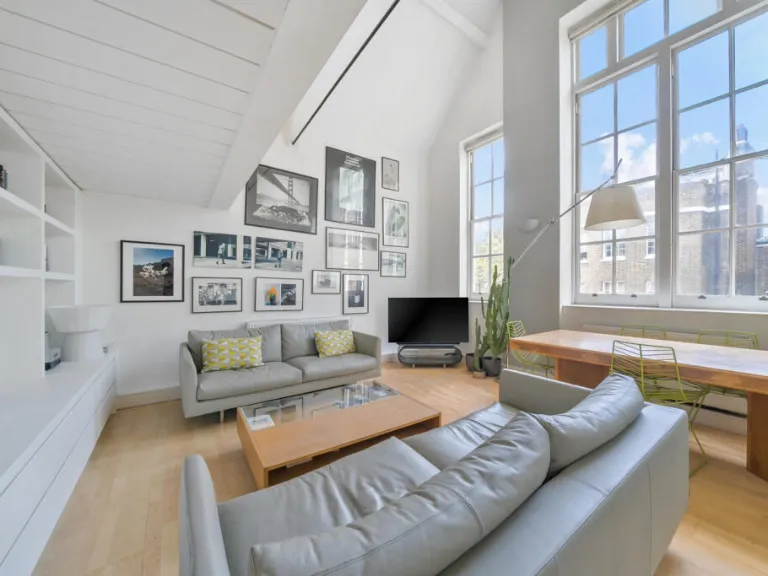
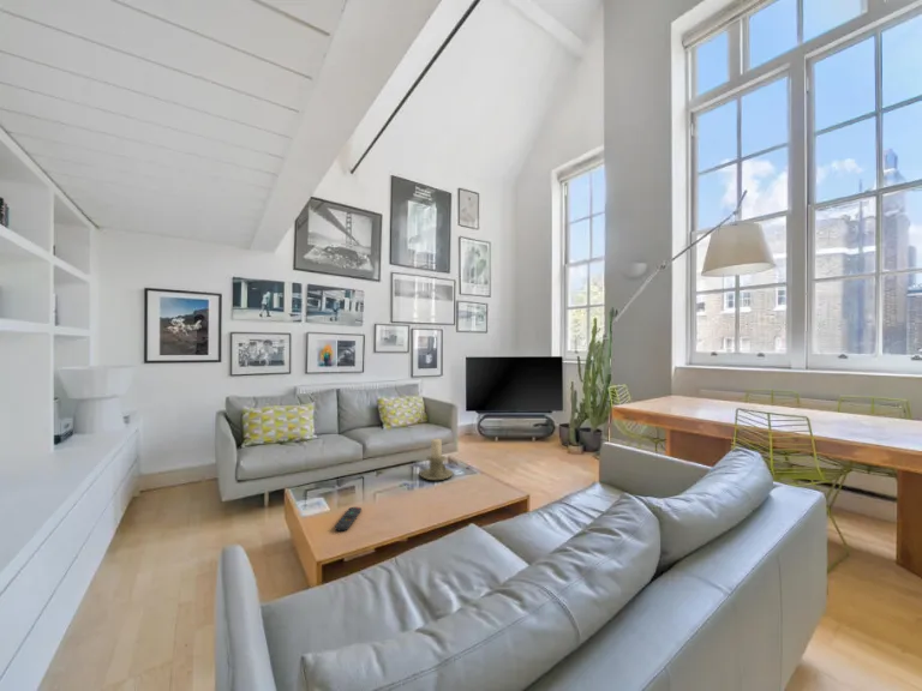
+ remote control (348, 517)
+ candle holder (436, 457)
